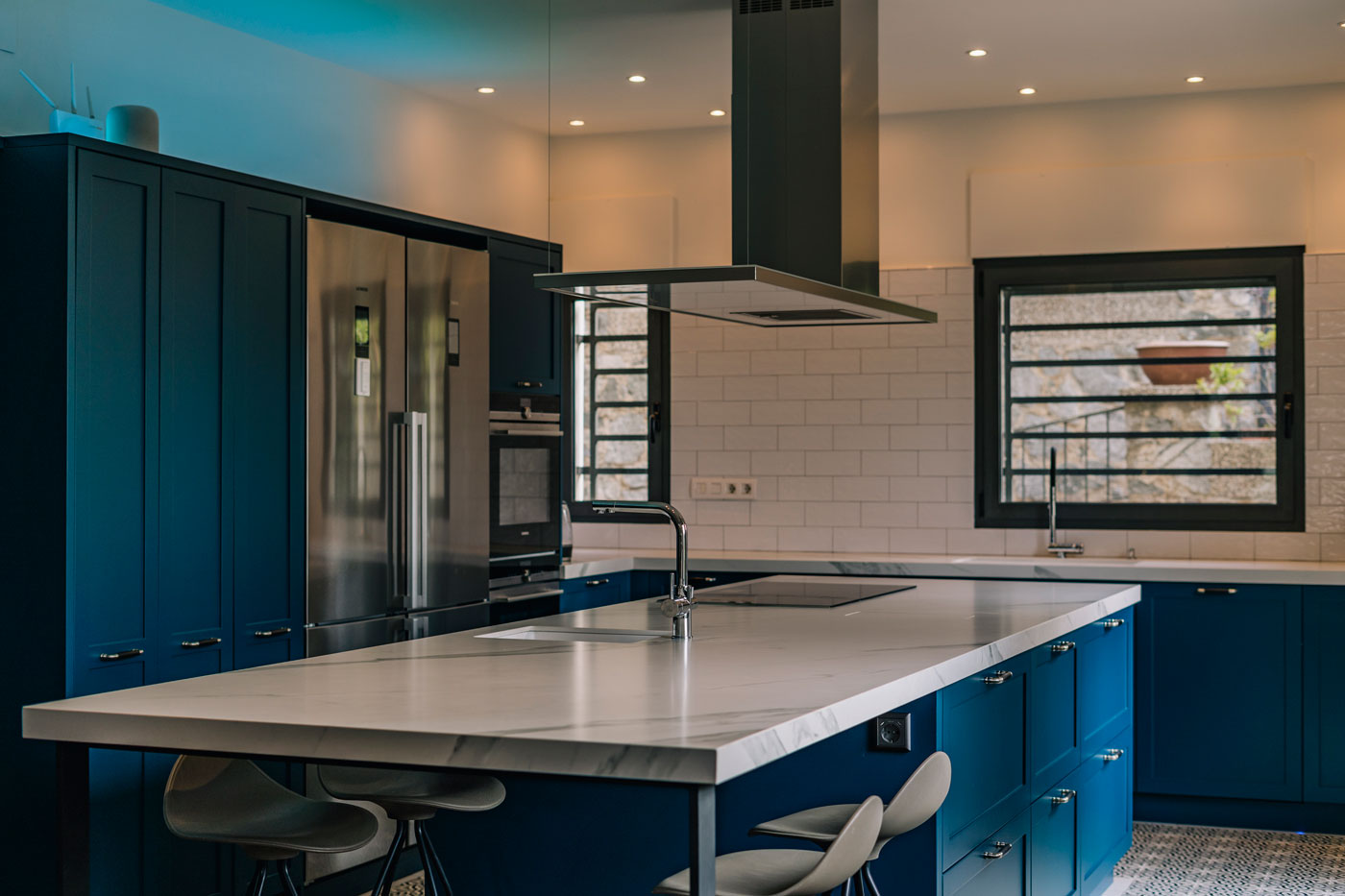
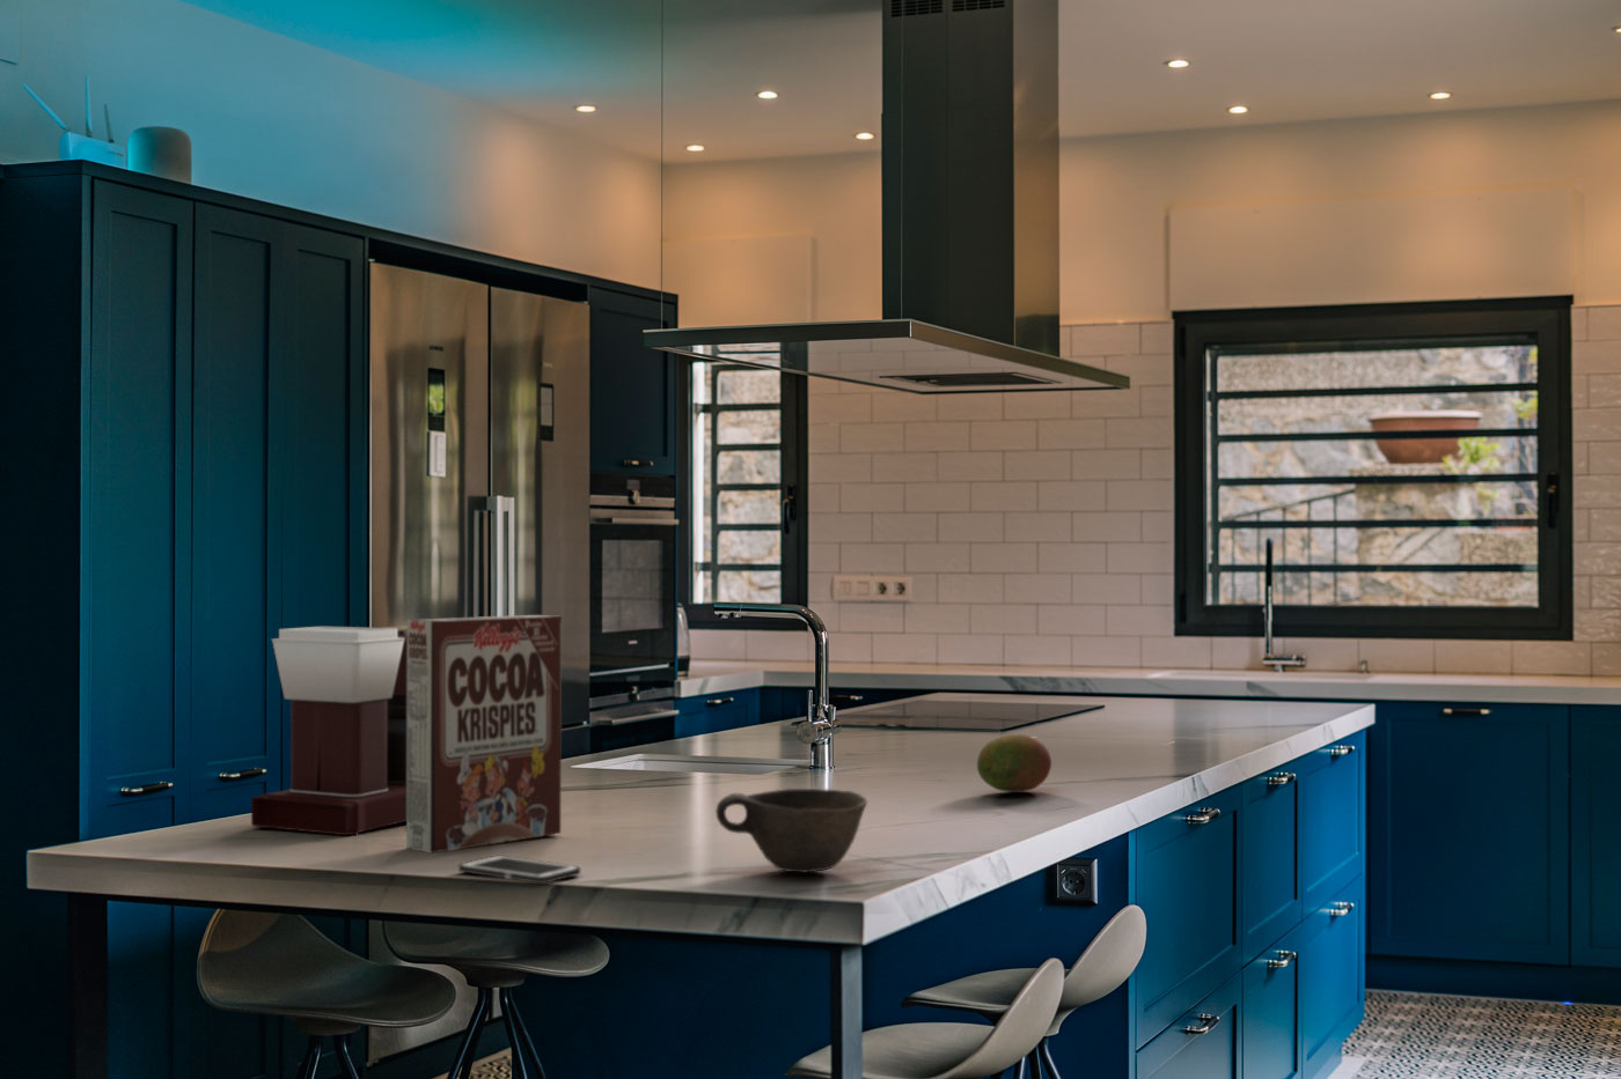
+ cereal box (486, 729)
+ coffee maker (382, 720)
+ cell phone (518, 868)
+ bowl (792, 831)
+ fruit (1014, 763)
